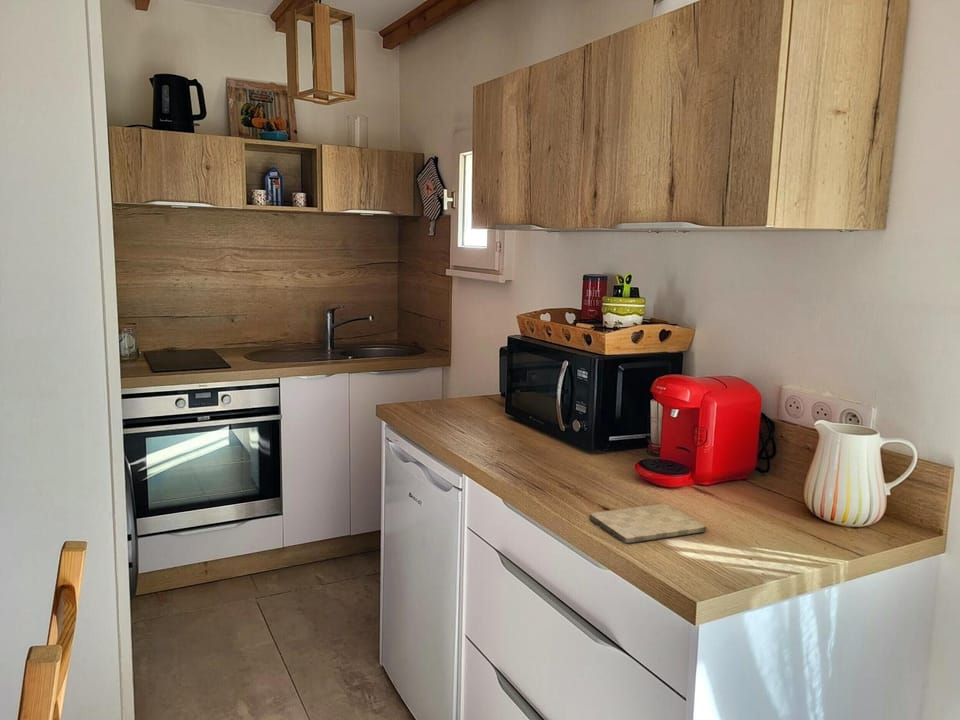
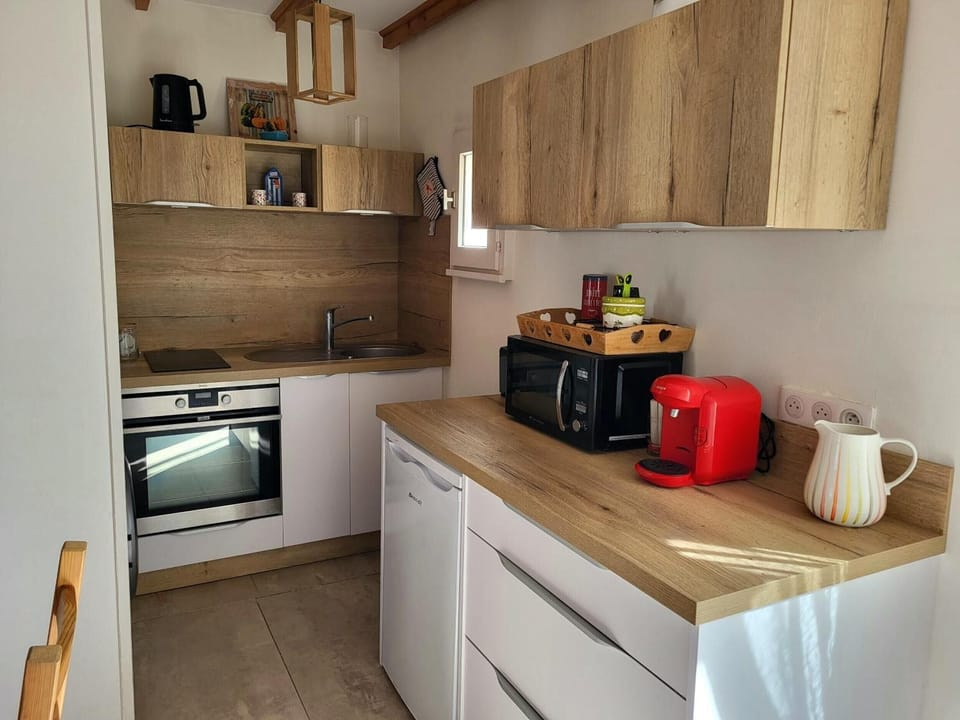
- cutting board (646, 522)
